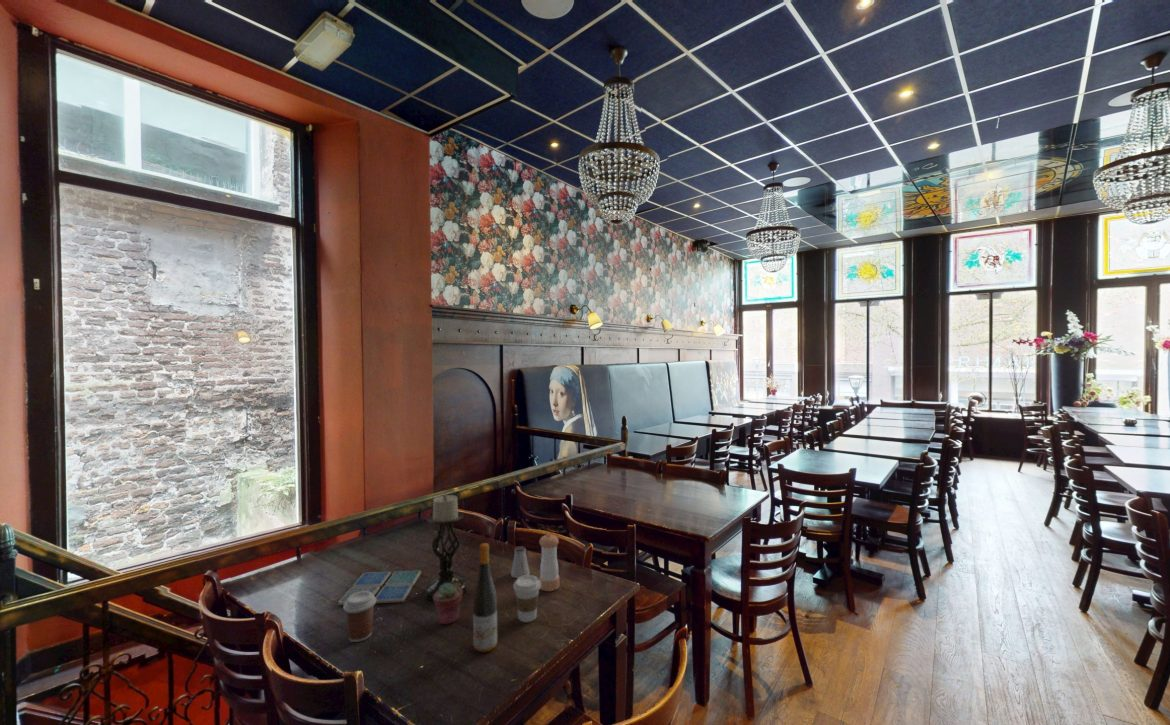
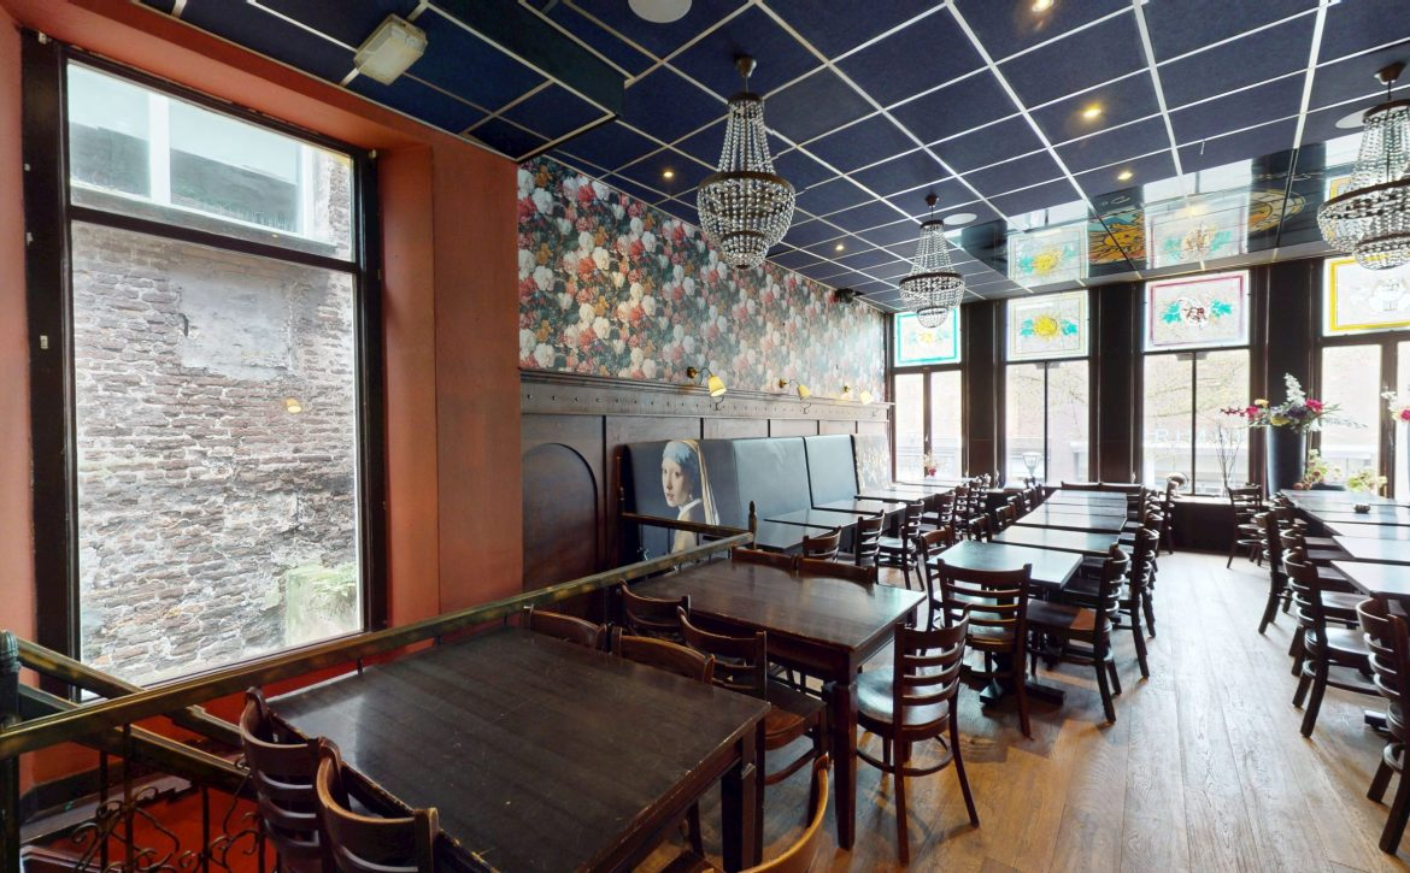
- candle holder (445, 542)
- potted succulent (448, 601)
- coffee cup (360, 616)
- pepper shaker (549, 560)
- saltshaker (520, 560)
- wine bottle (484, 594)
- coffee cup (527, 598)
- drink coaster (383, 587)
